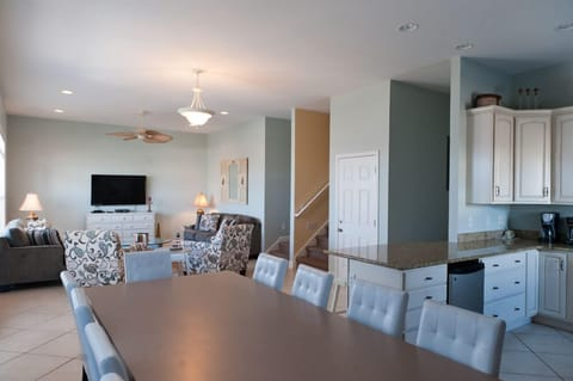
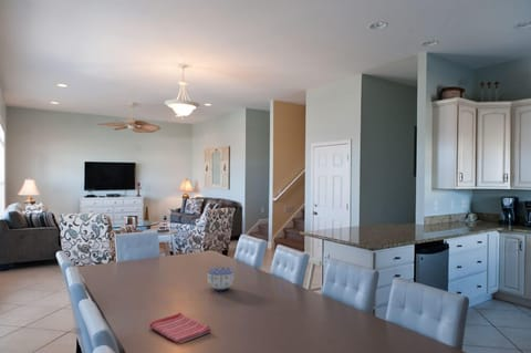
+ dish towel (179, 326)
+ bowl (220, 279)
